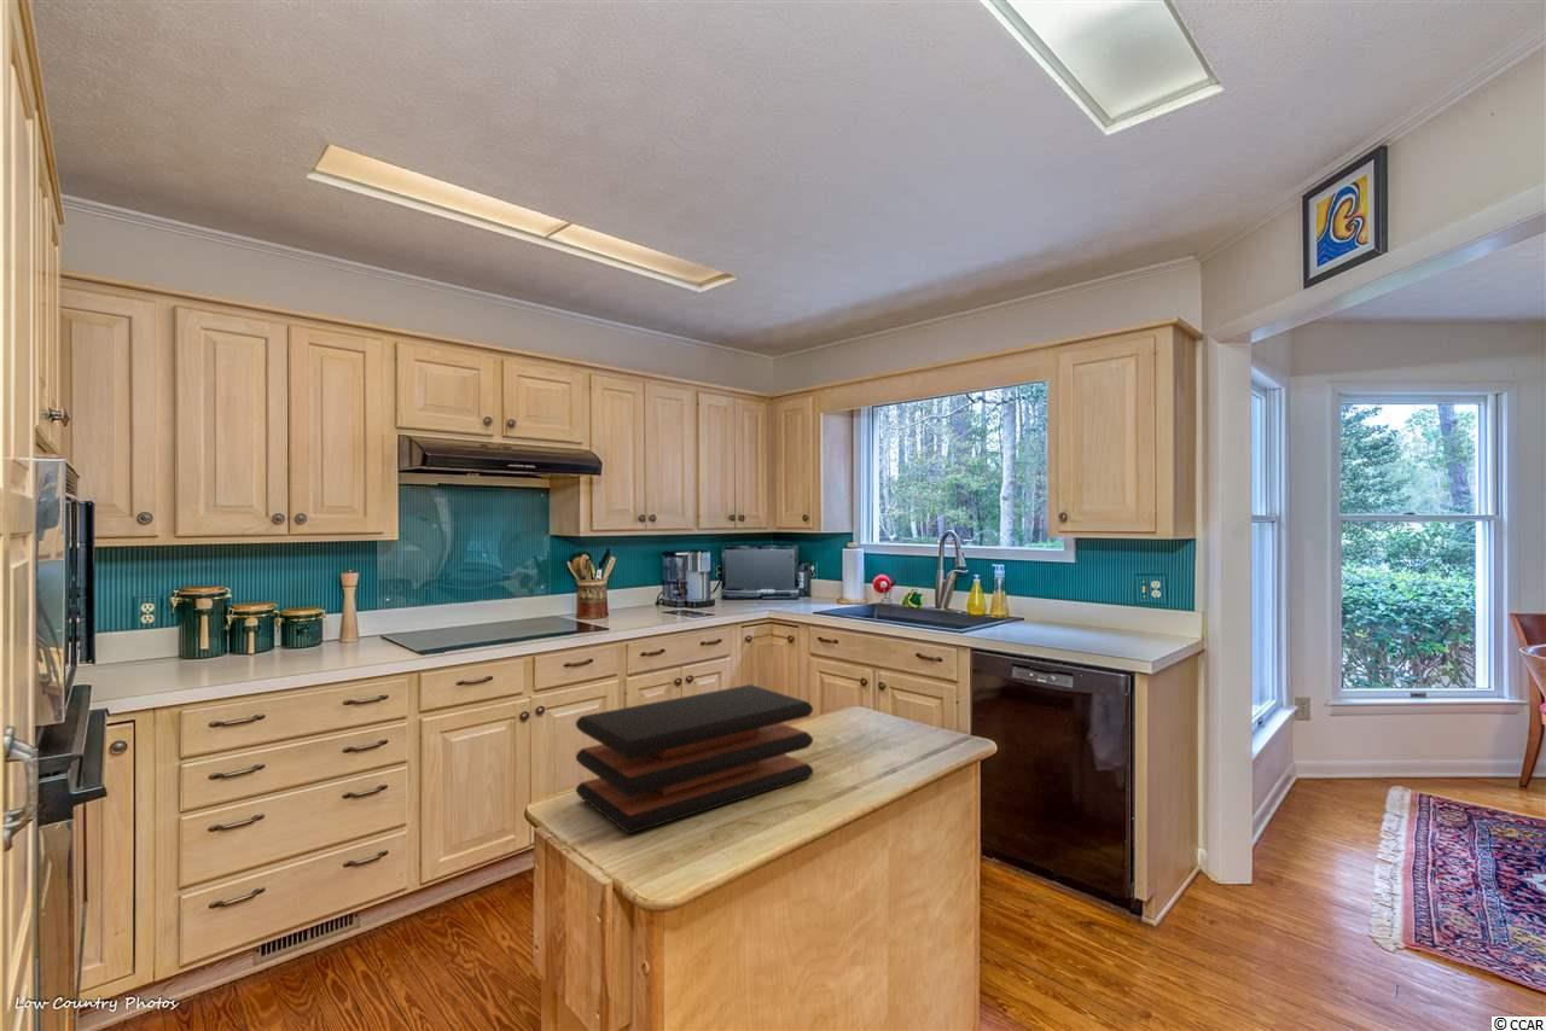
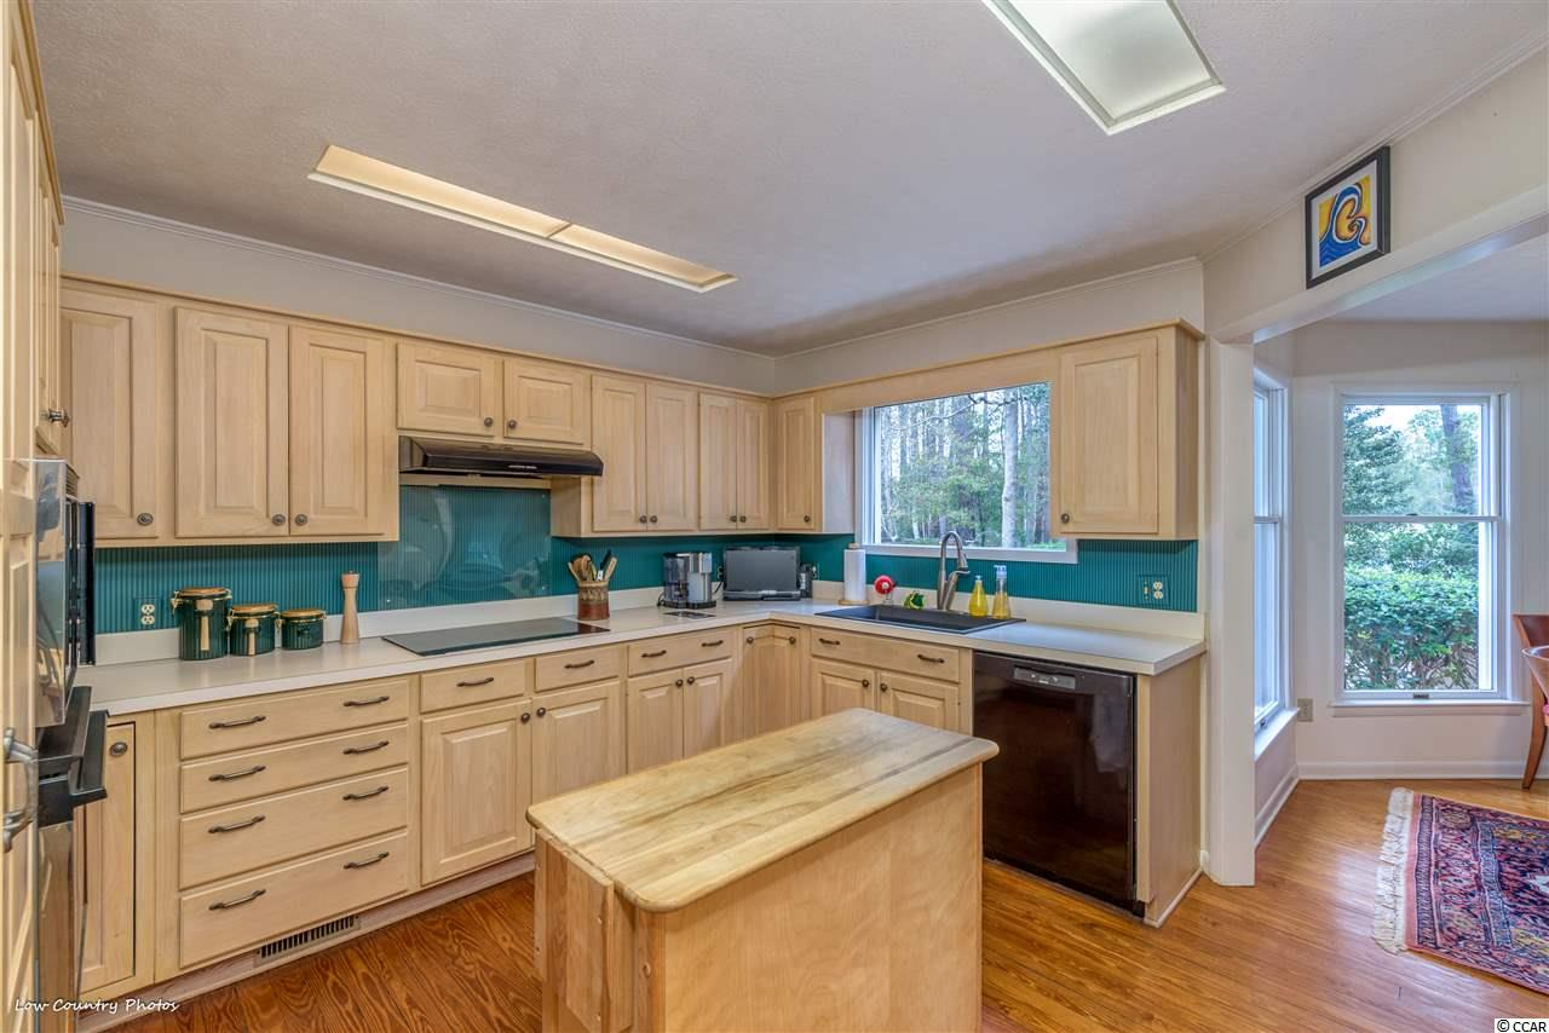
- cutting board (698, 747)
